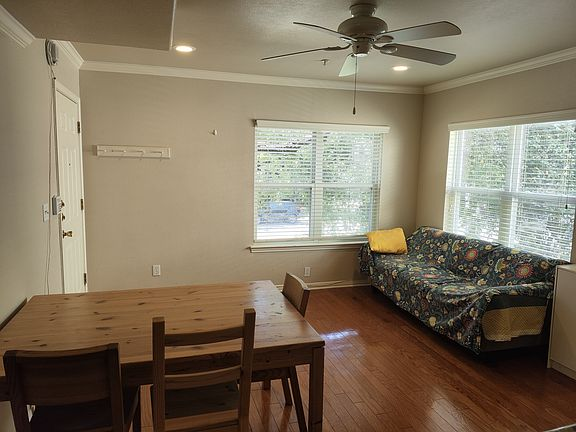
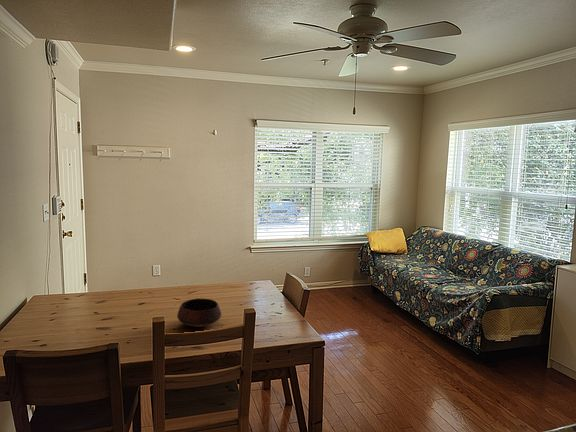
+ bowl (199, 314)
